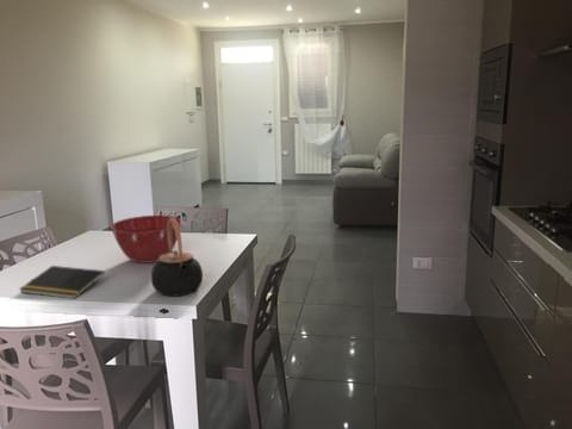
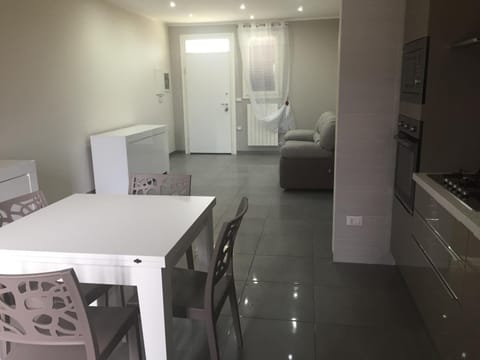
- notepad (62, 280)
- teapot (176, 255)
- mixing bowl (148, 240)
